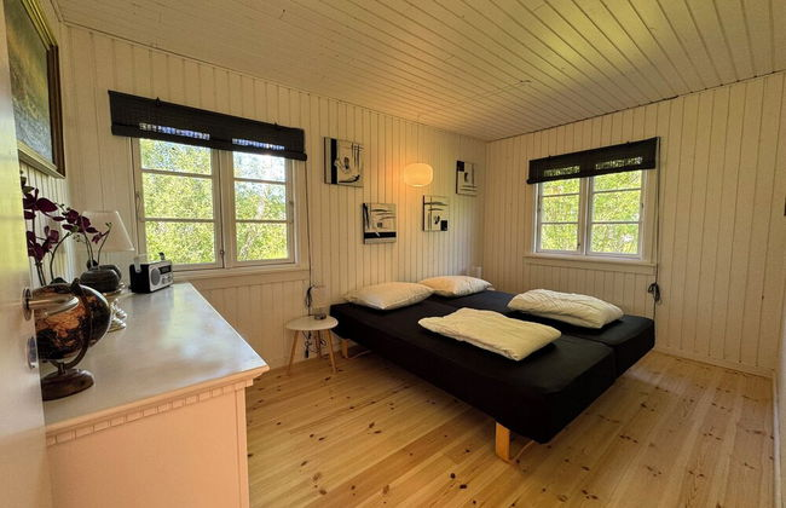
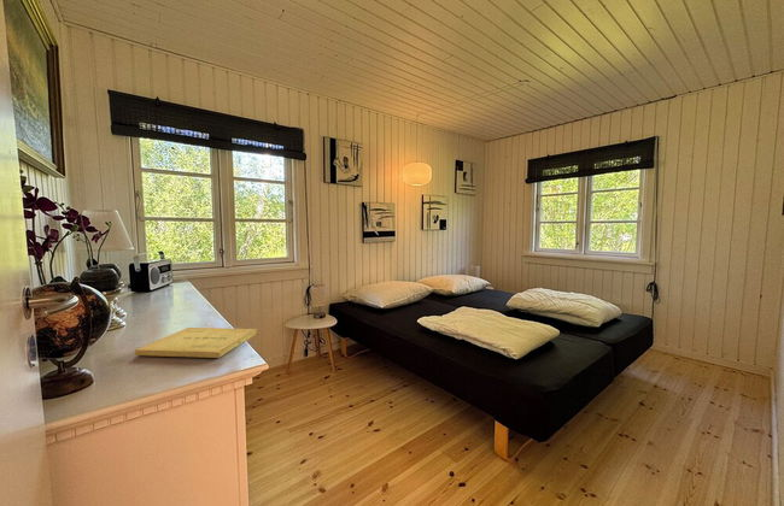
+ book (201, 340)
